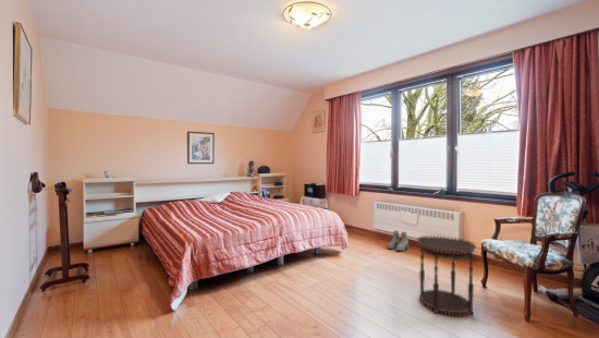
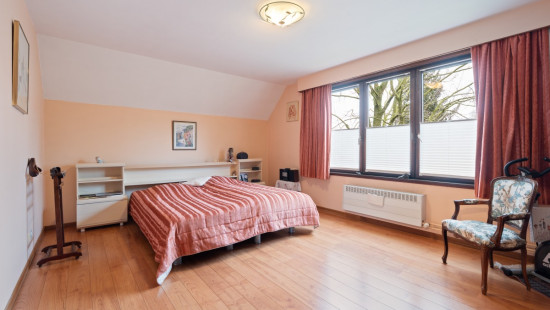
- side table (451, 273)
- boots (398, 240)
